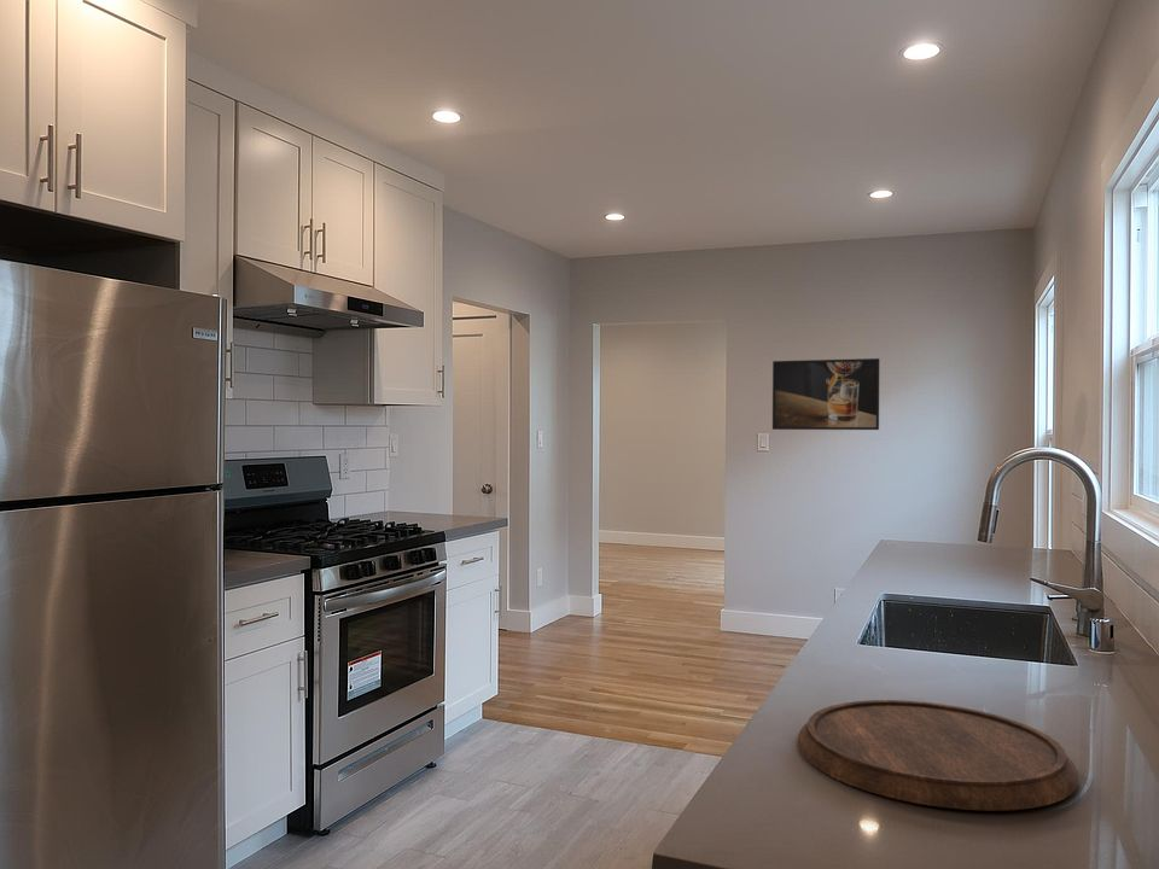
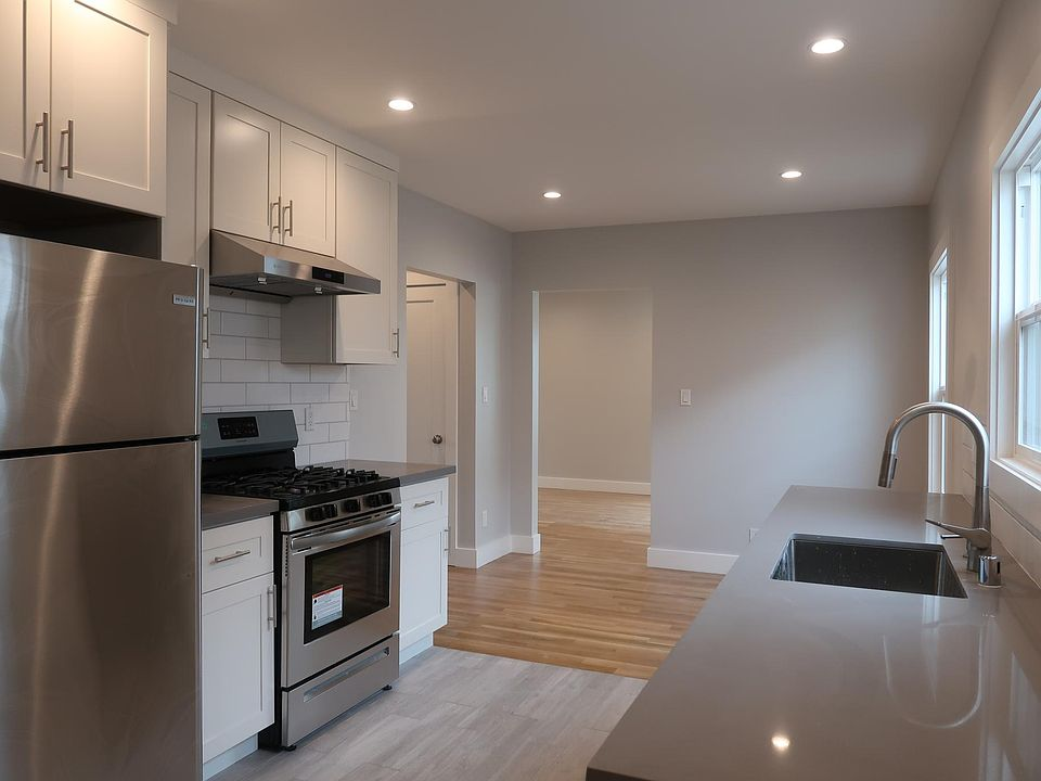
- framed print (825, 395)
- cutting board (930, 745)
